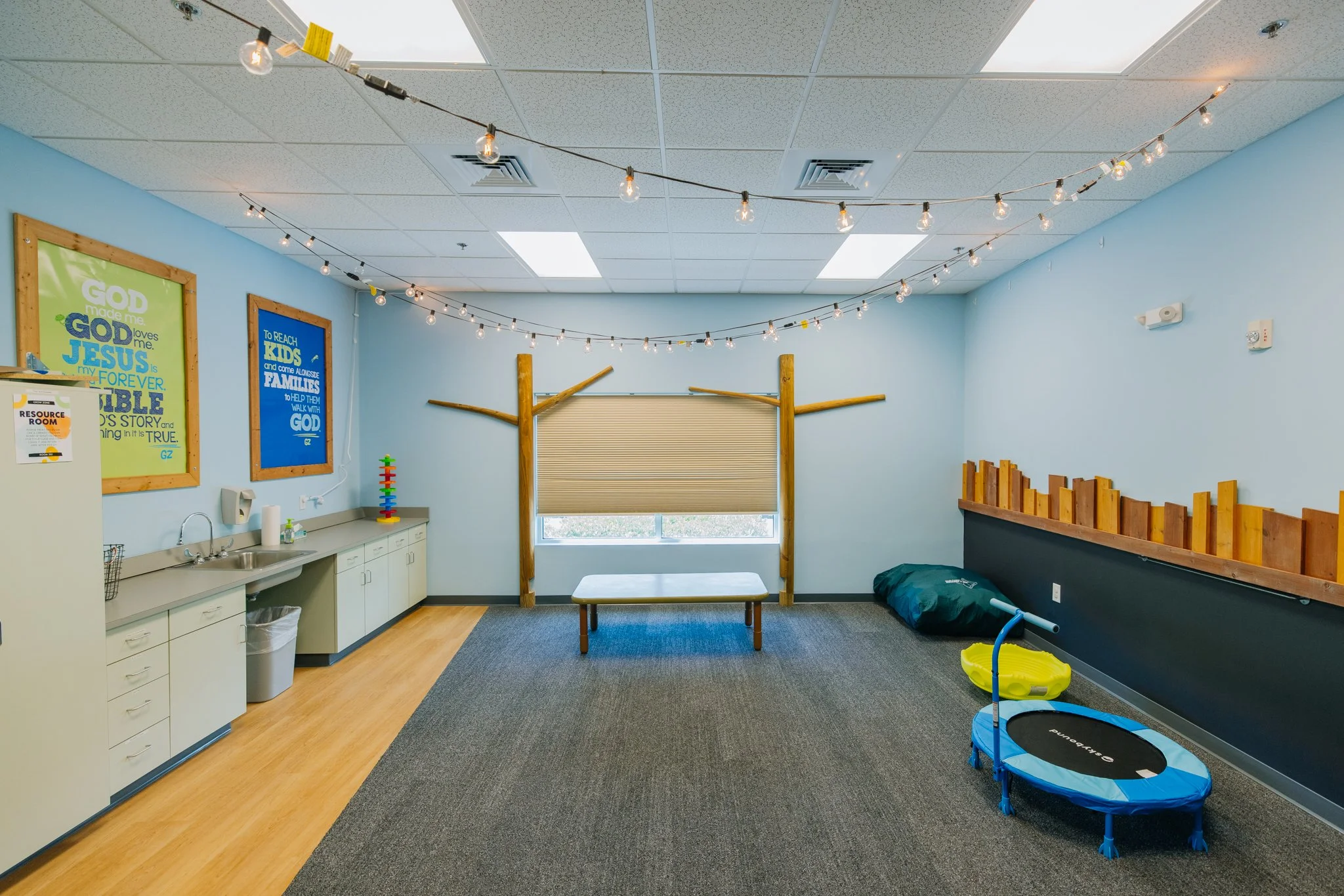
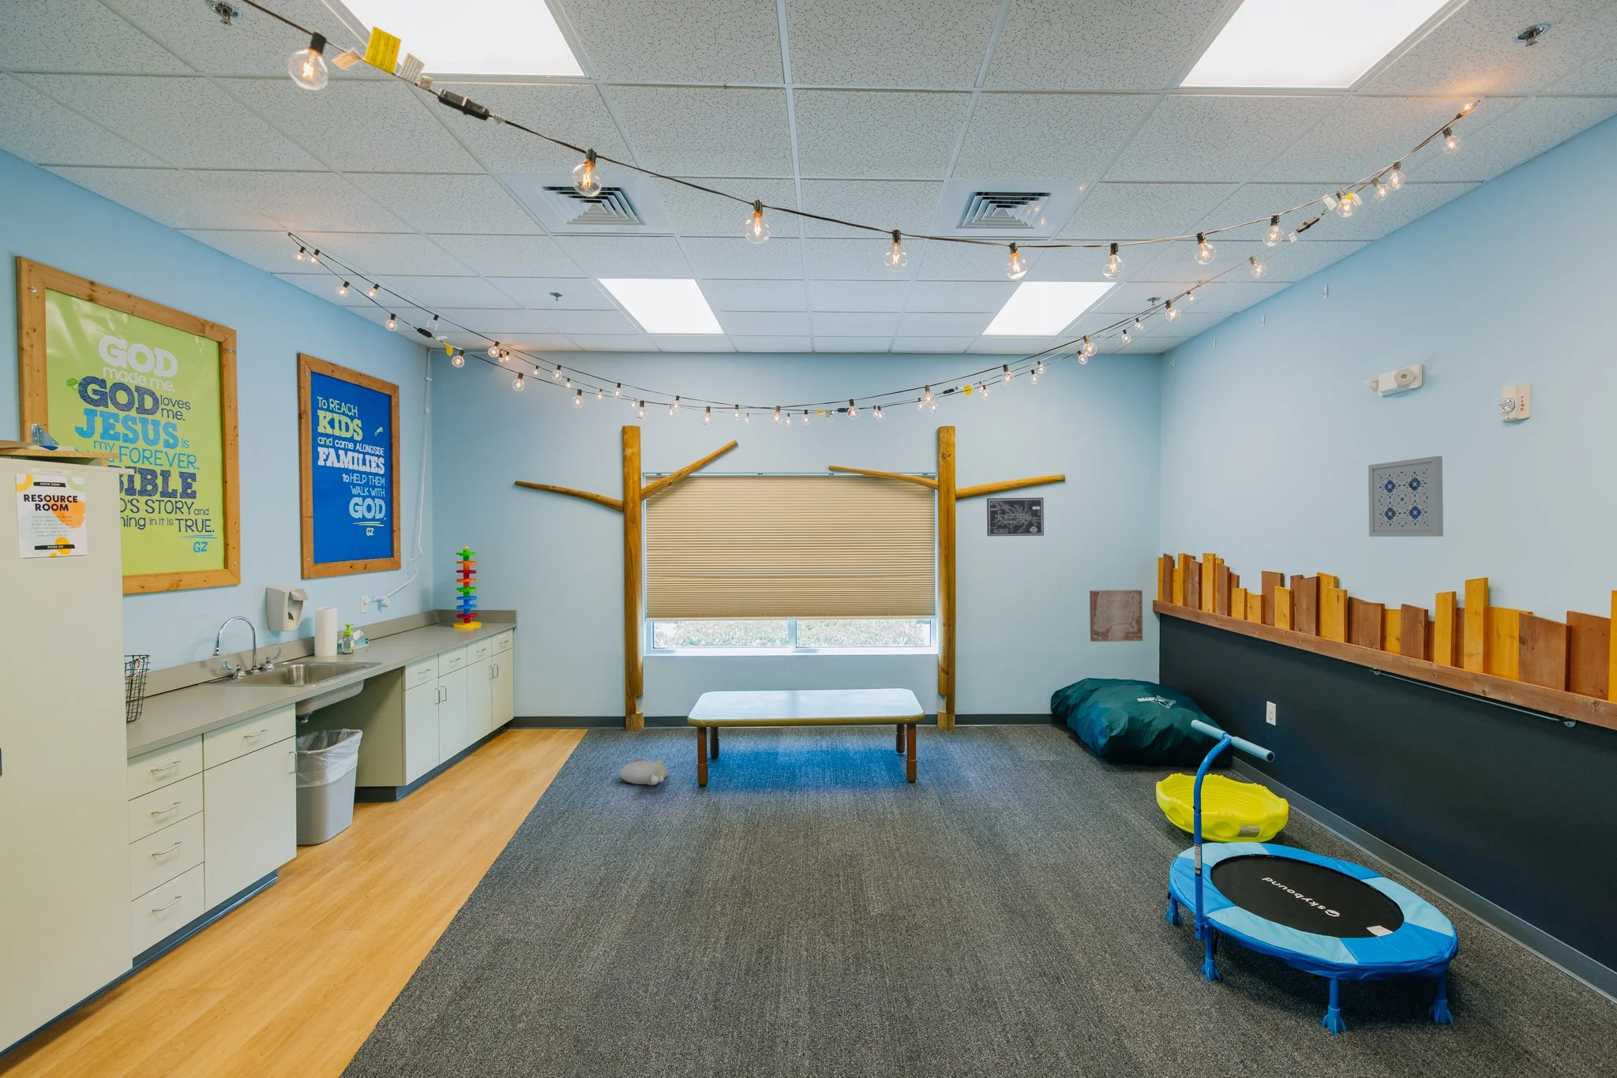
+ wall art (1014, 517)
+ wall art (1115, 616)
+ wall art (1403, 498)
+ plush toy (646, 774)
